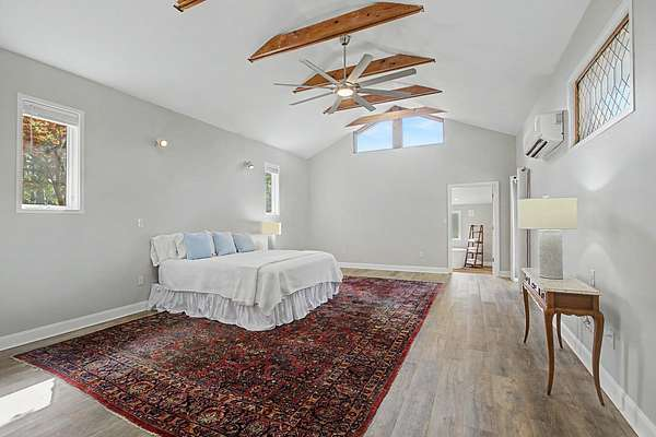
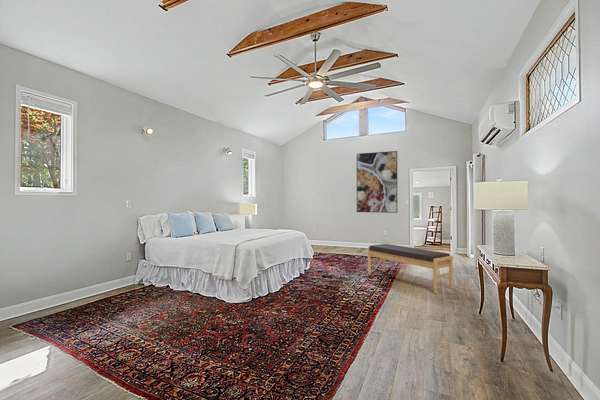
+ bench (407, 263)
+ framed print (376, 182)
